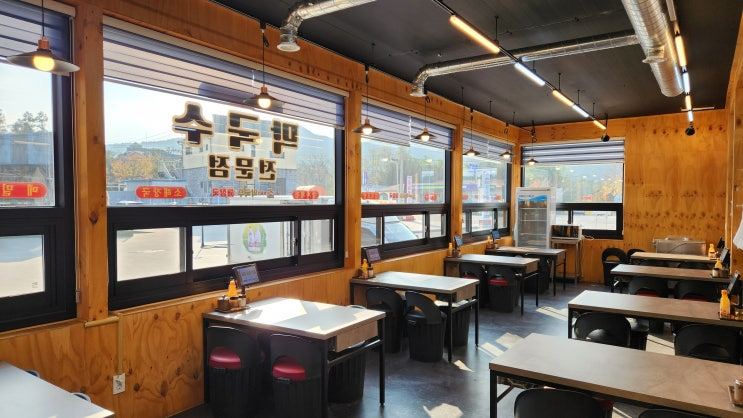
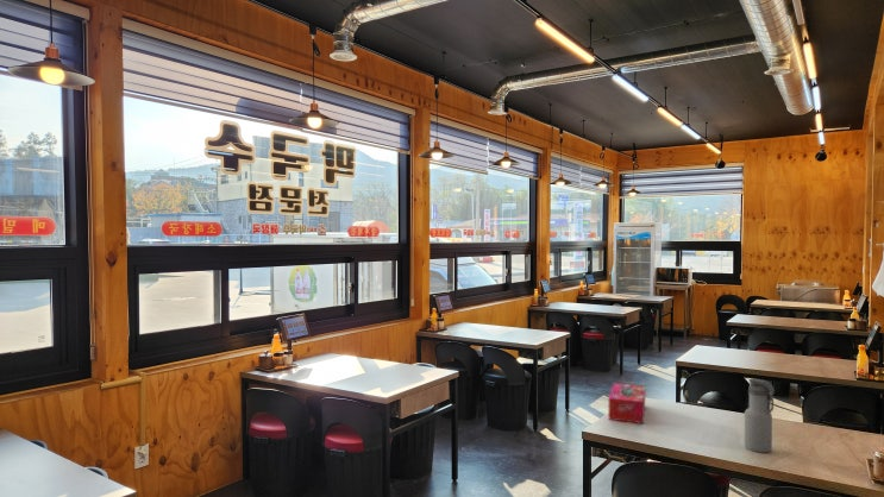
+ tissue box (627, 402)
+ water bottle (758, 414)
